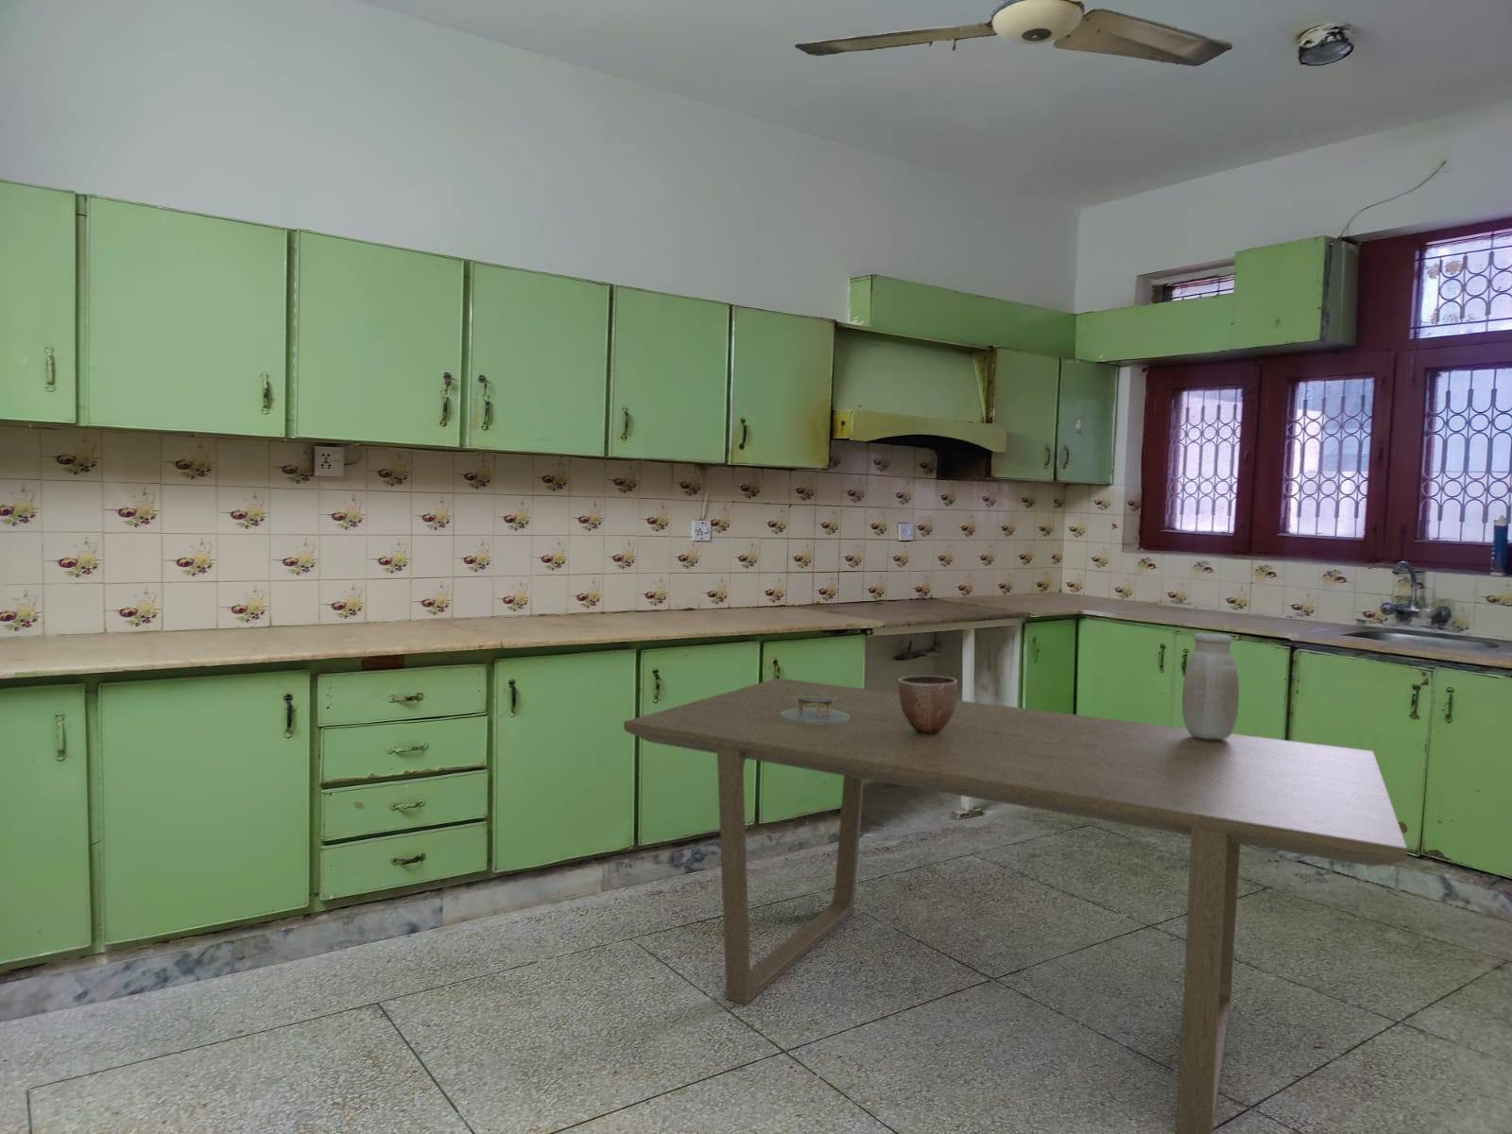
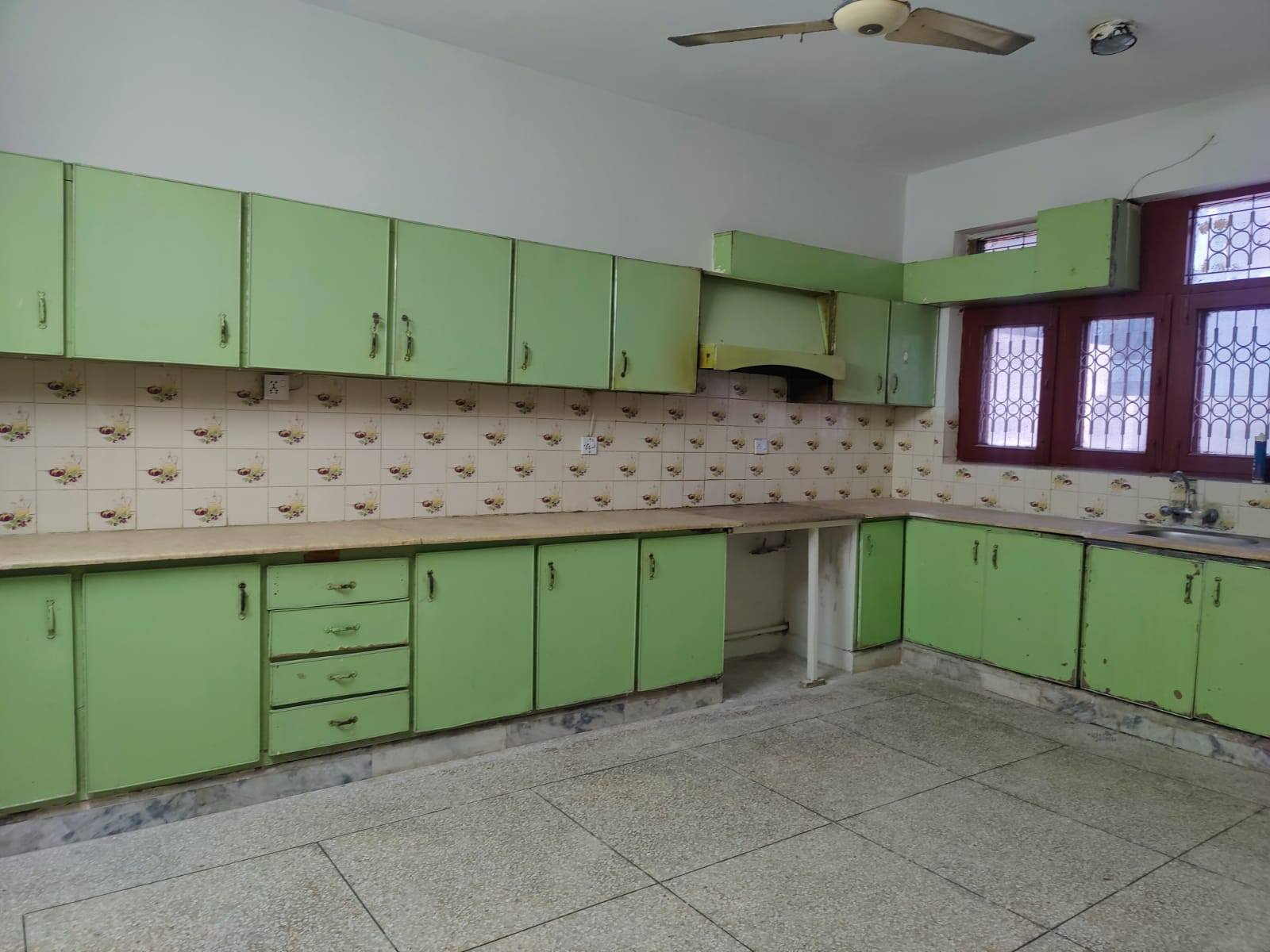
- dining table (996, 802)
- vase (1212, 687)
- napkin holder (813, 708)
- decorative bowl (927, 704)
